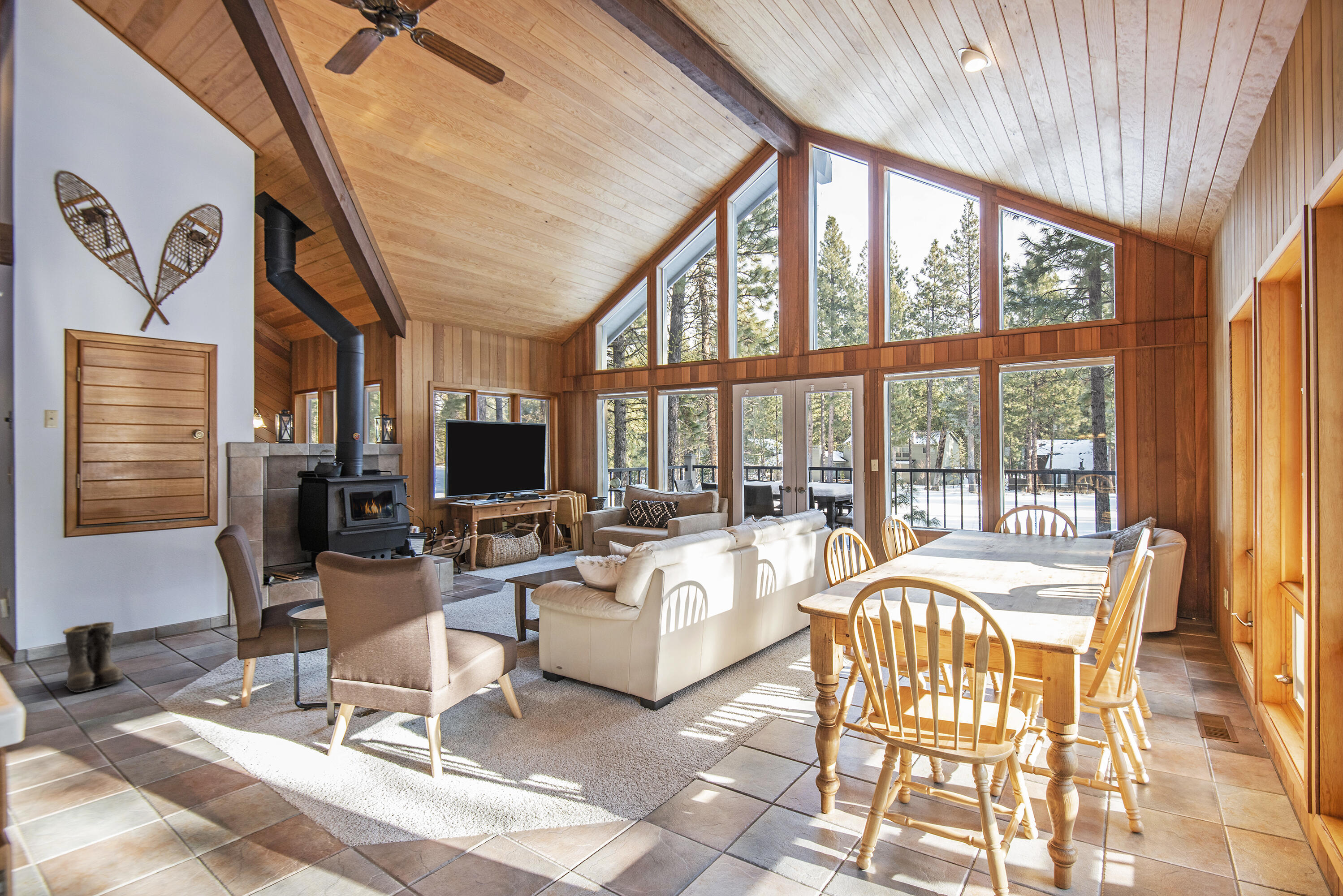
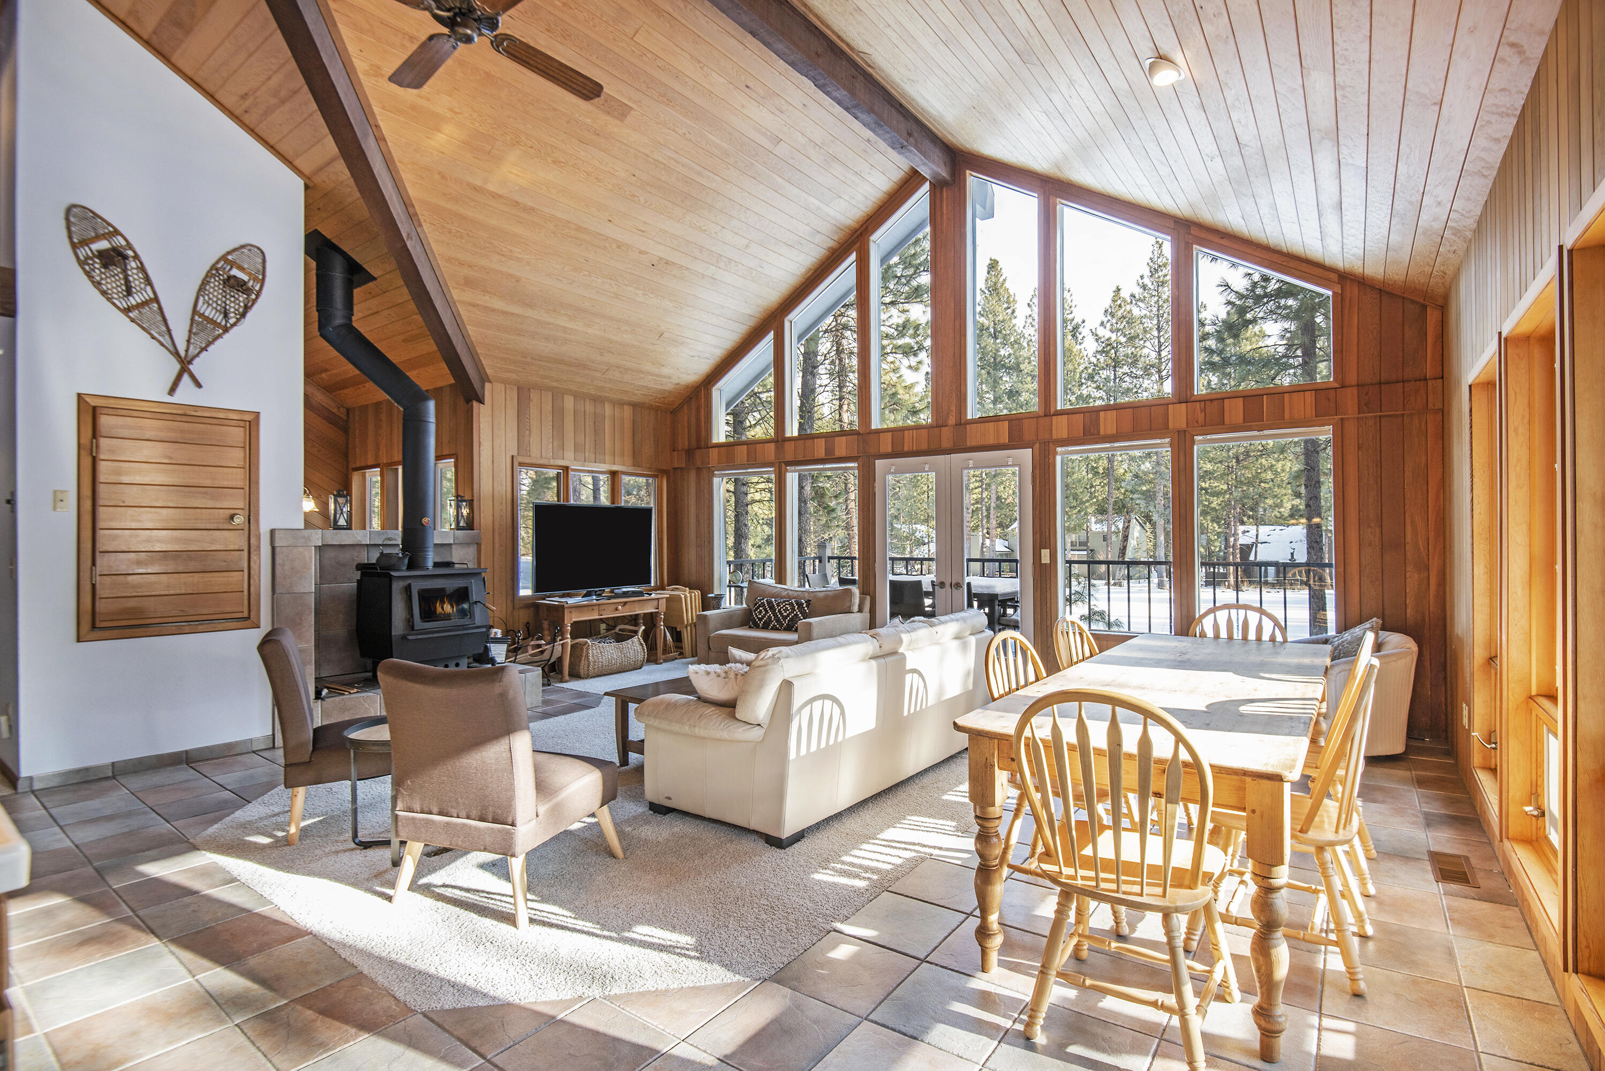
- boots (92, 655)
